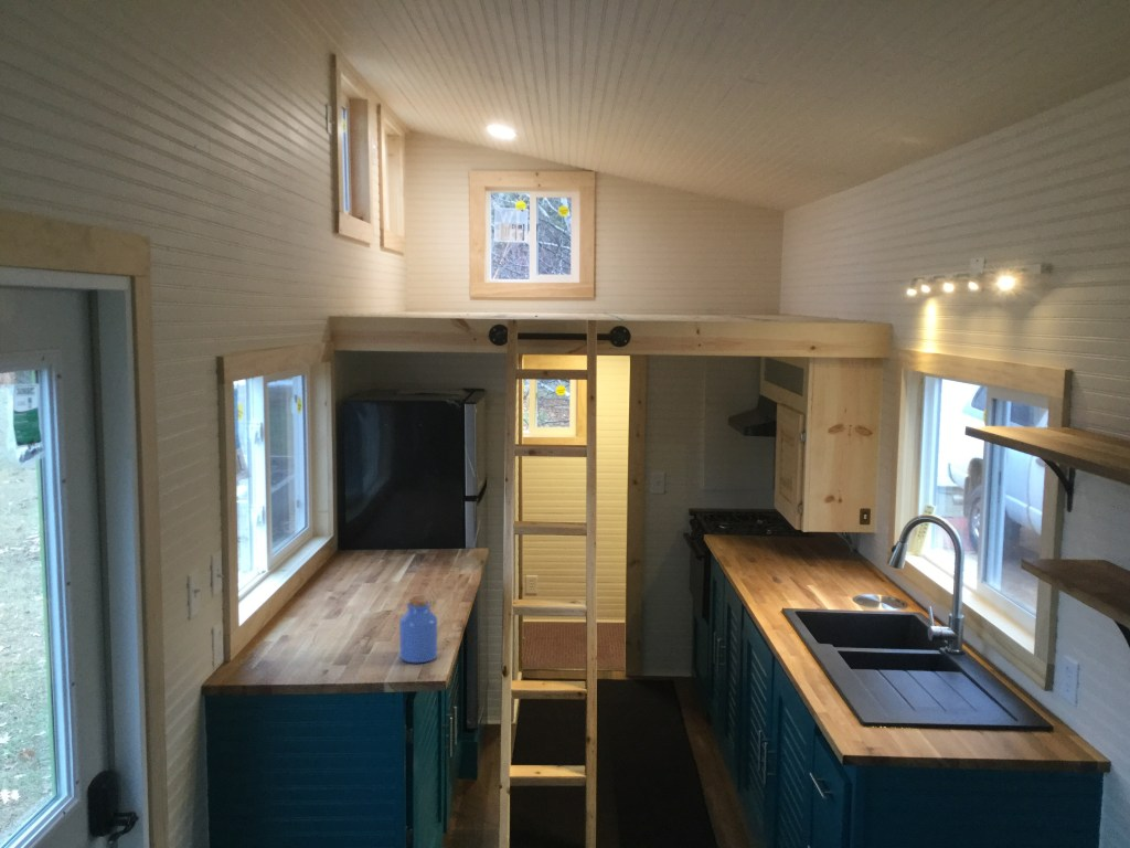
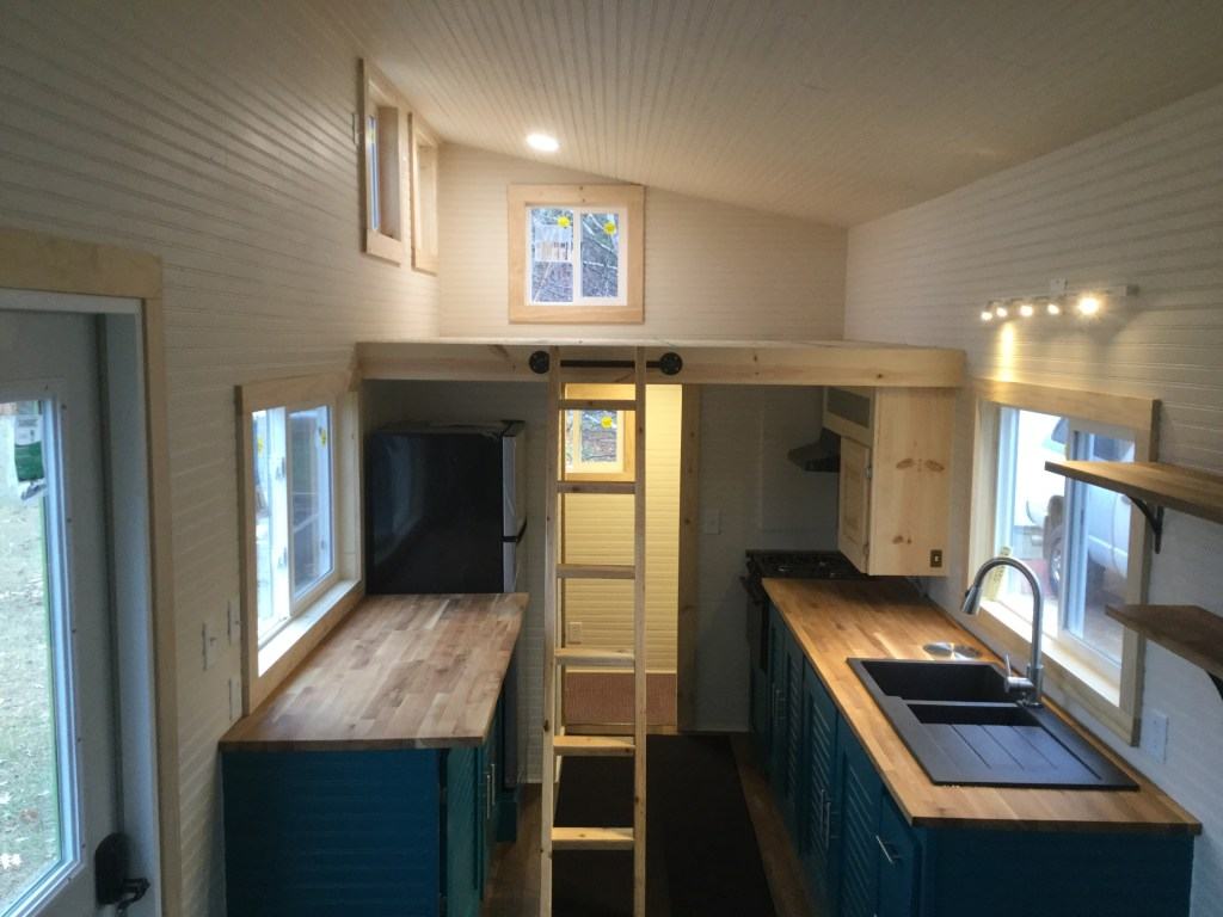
- jar (418, 627)
